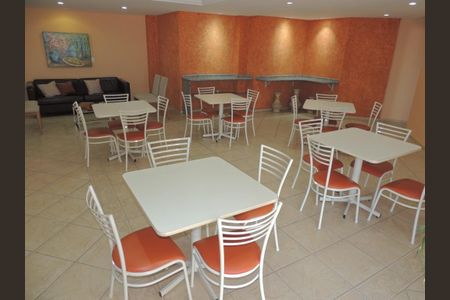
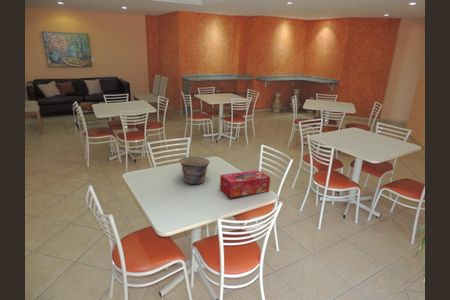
+ bowl (194, 170)
+ tissue box (244, 183)
